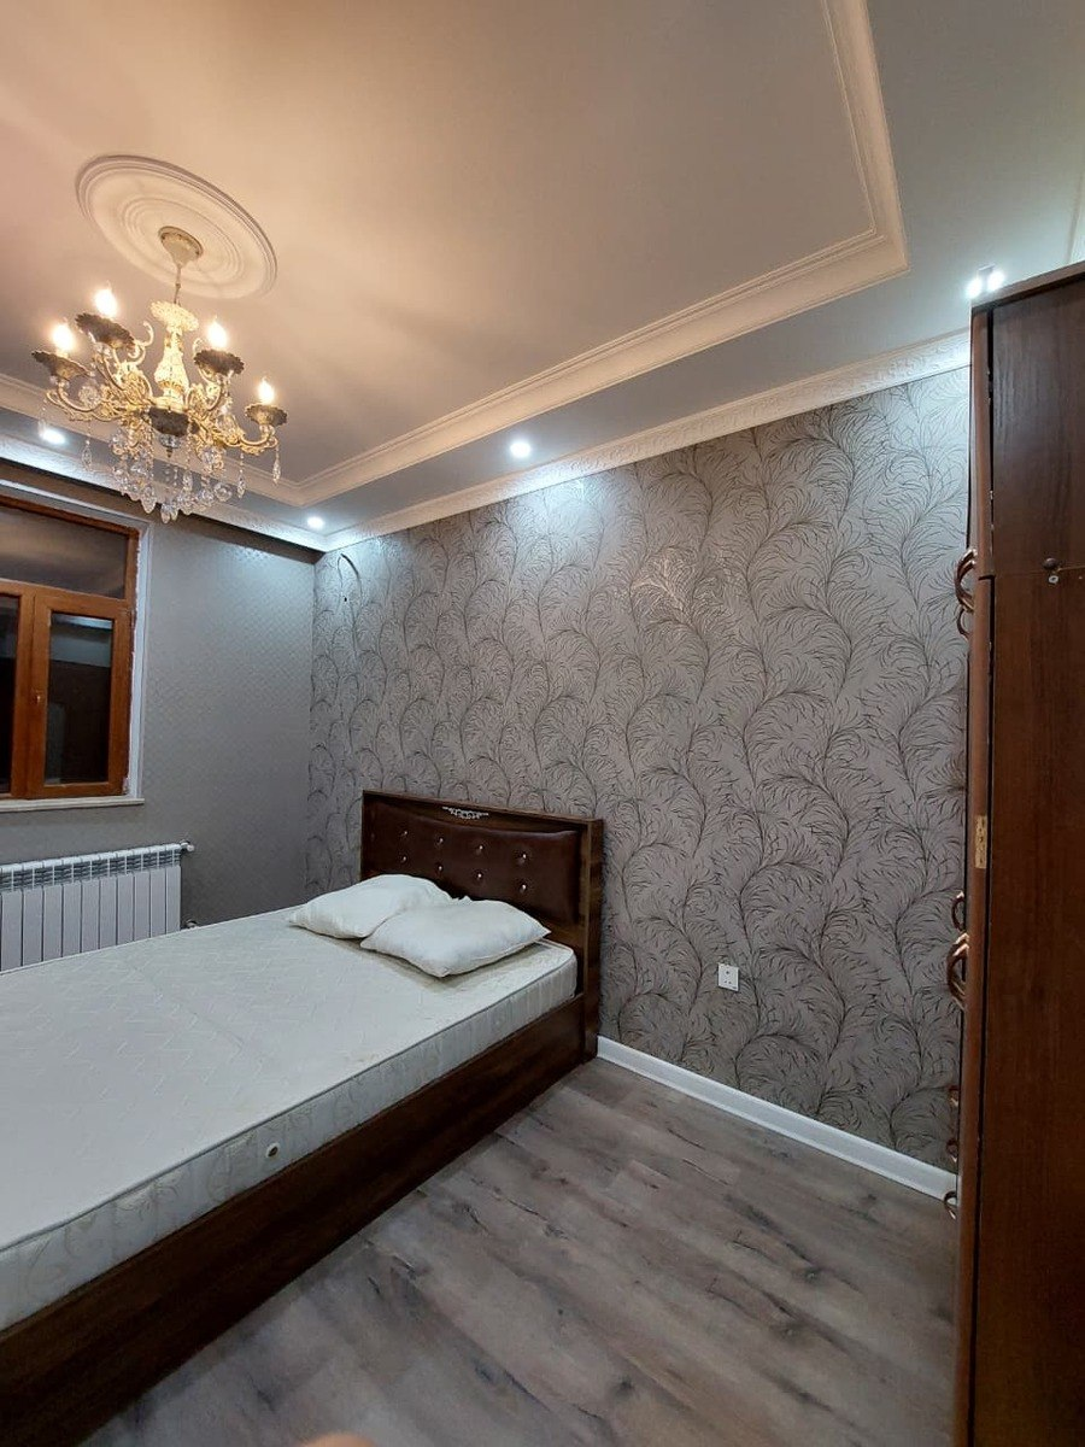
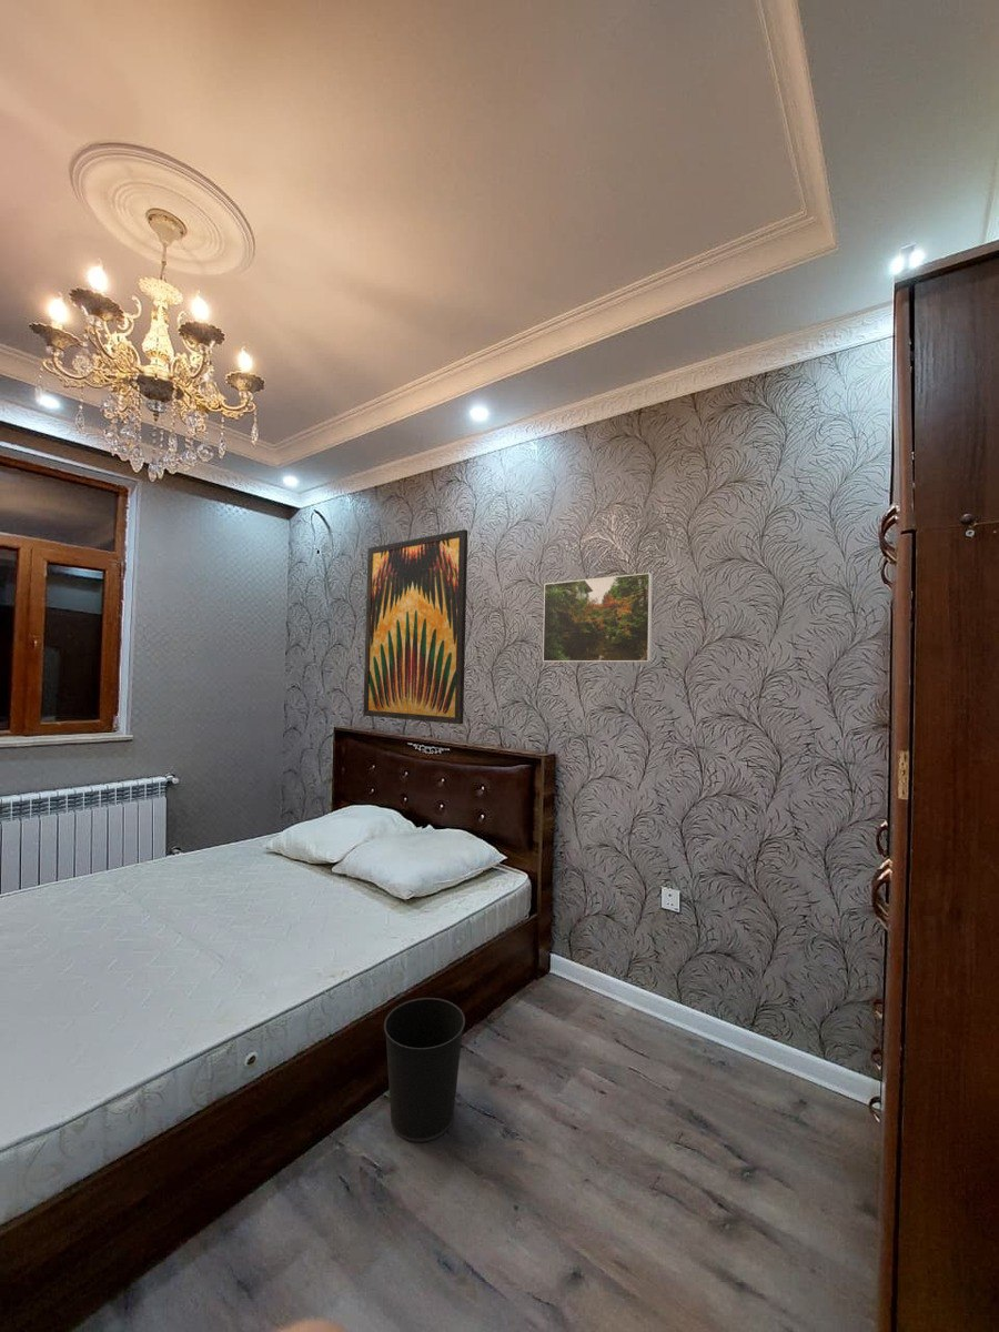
+ wastebasket (423, 1068)
+ wall art (412, 629)
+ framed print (594, 619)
